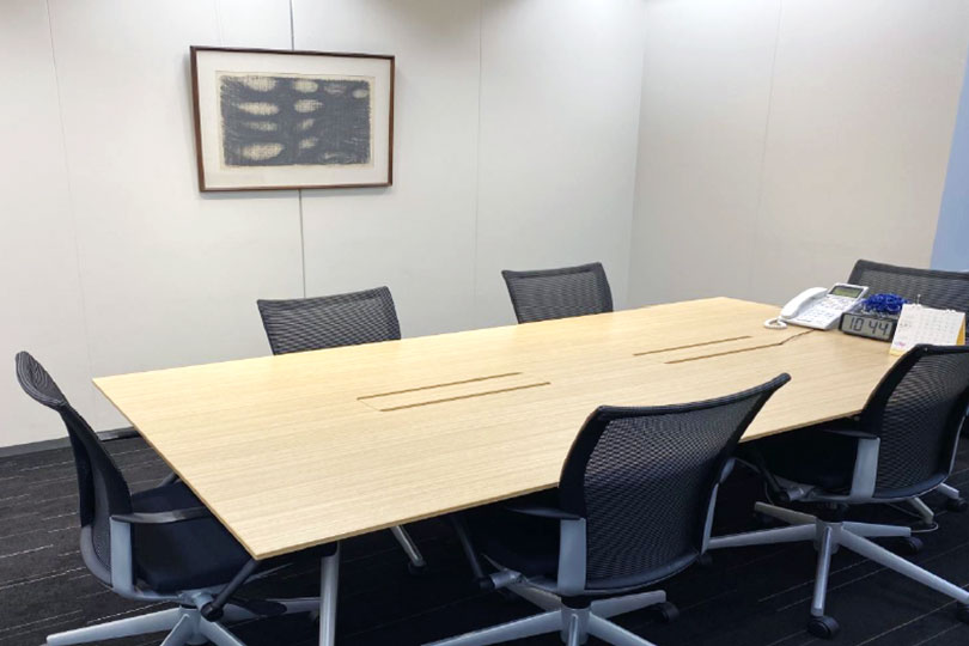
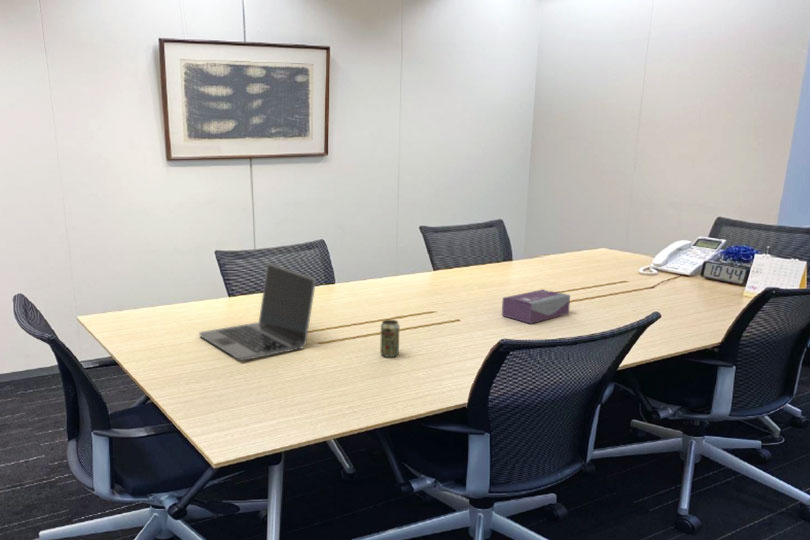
+ beverage can (389, 338)
+ laptop (260, 310)
+ tissue box (536, 305)
